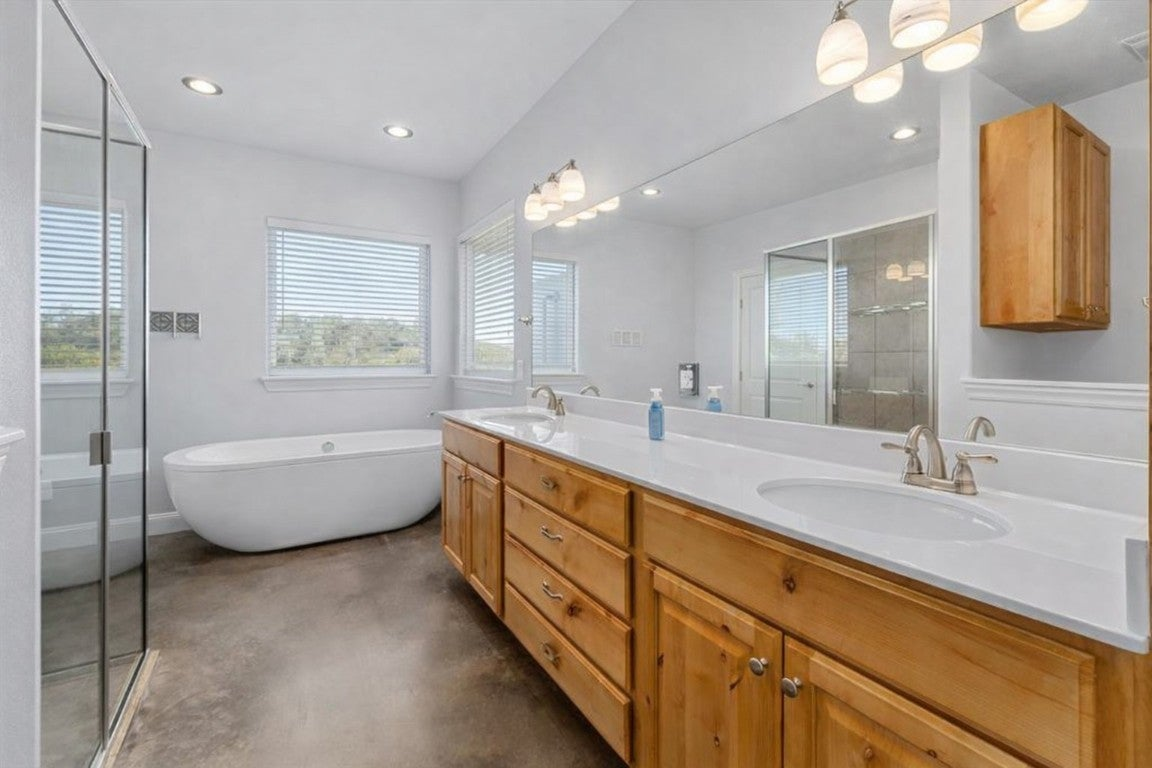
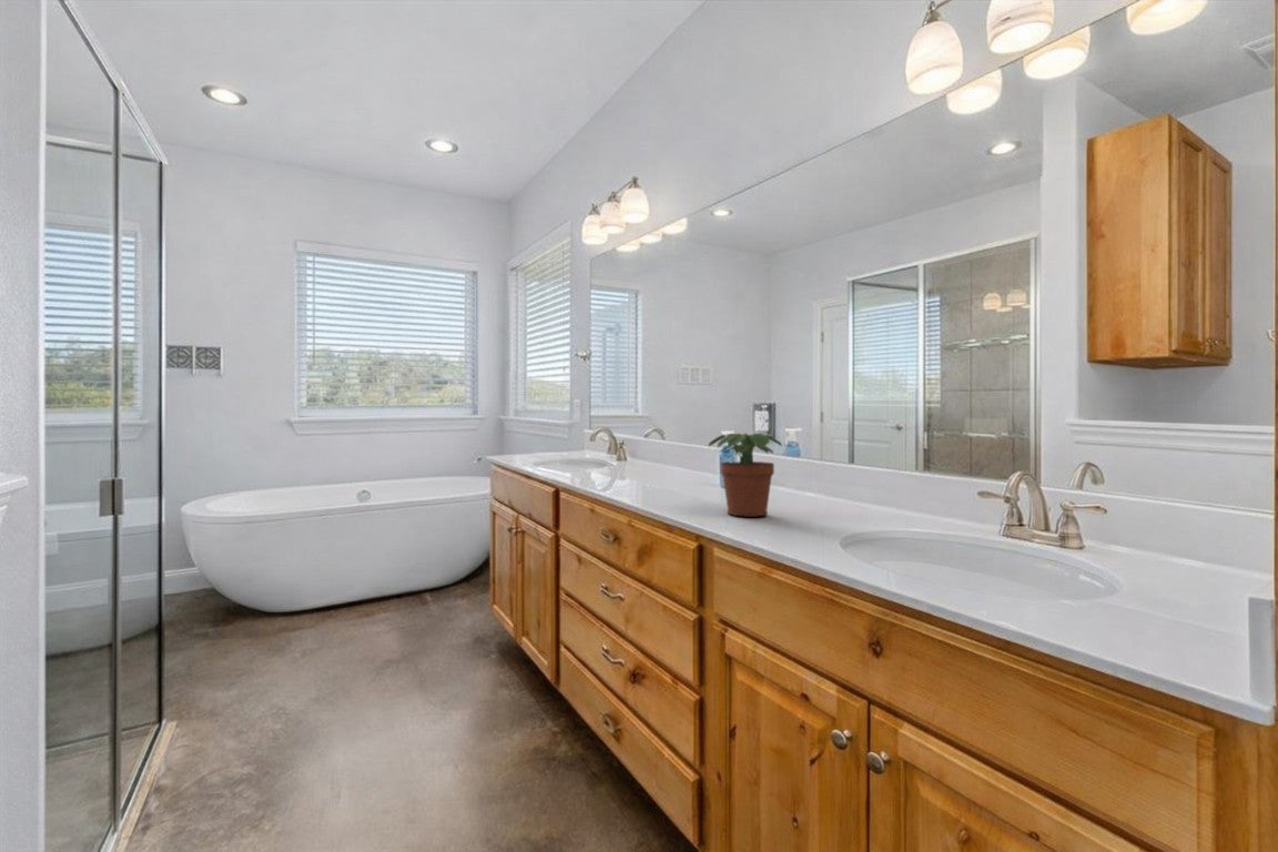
+ potted plant (746, 473)
